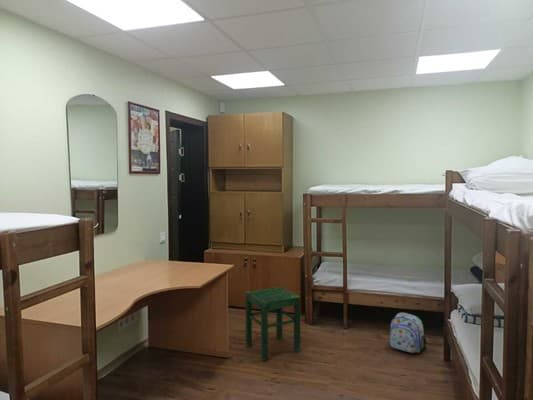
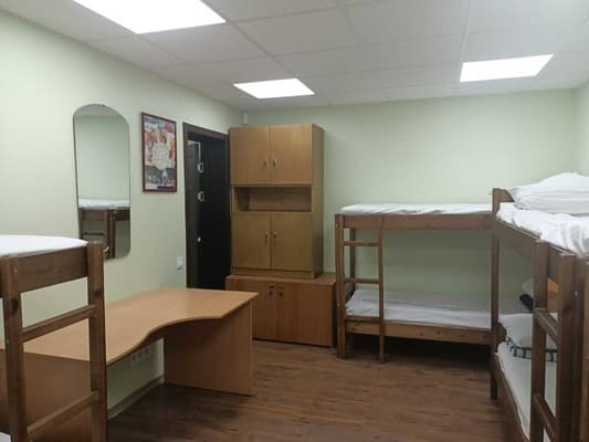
- stool (273, 323)
- backpack (405, 332)
